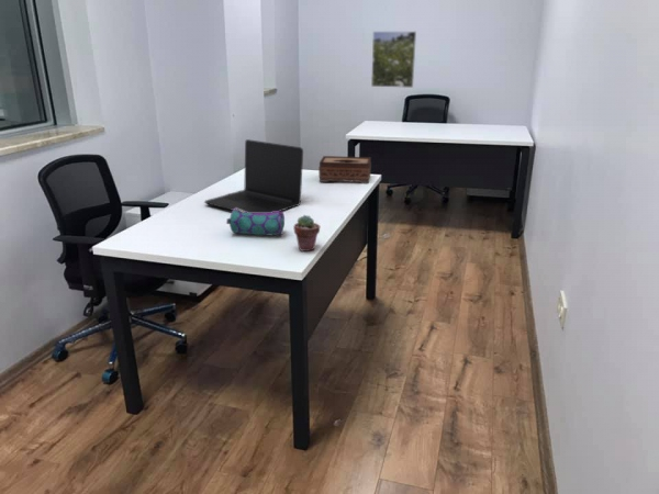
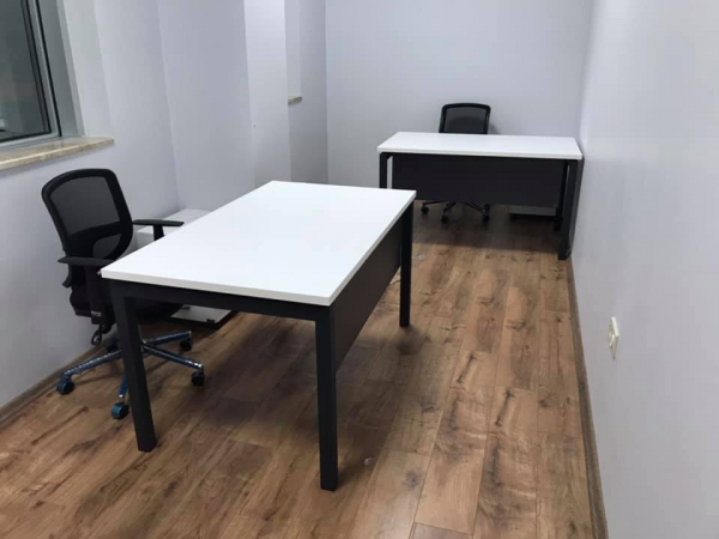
- potted succulent (306, 232)
- pencil case (256, 221)
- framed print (393, 59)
- laptop (253, 176)
- tissue box (345, 169)
